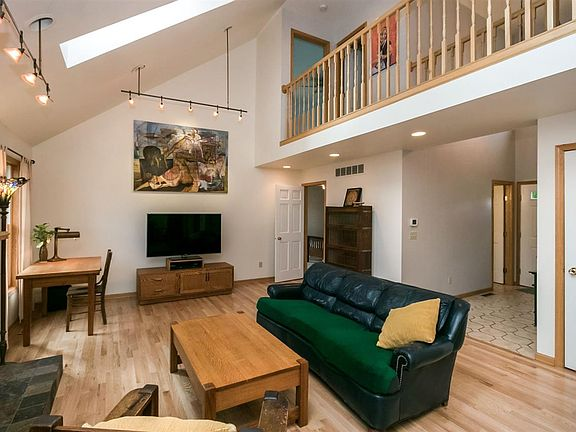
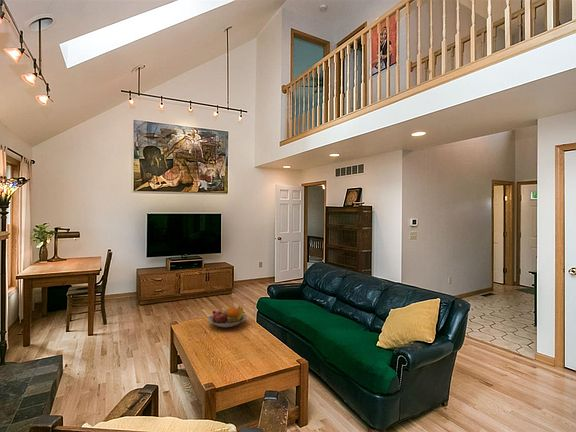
+ fruit bowl (227, 316)
